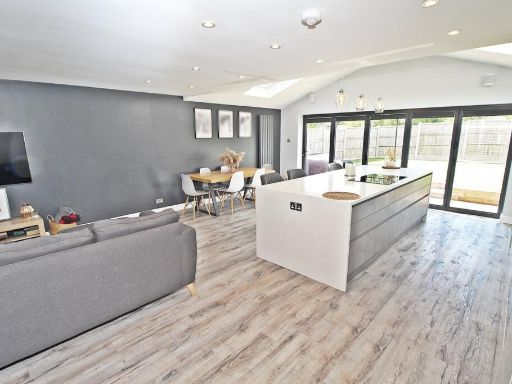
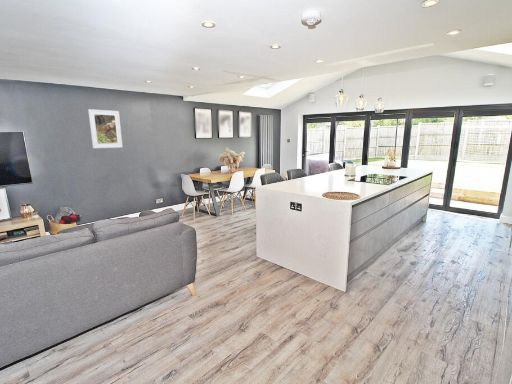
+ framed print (106, 129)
